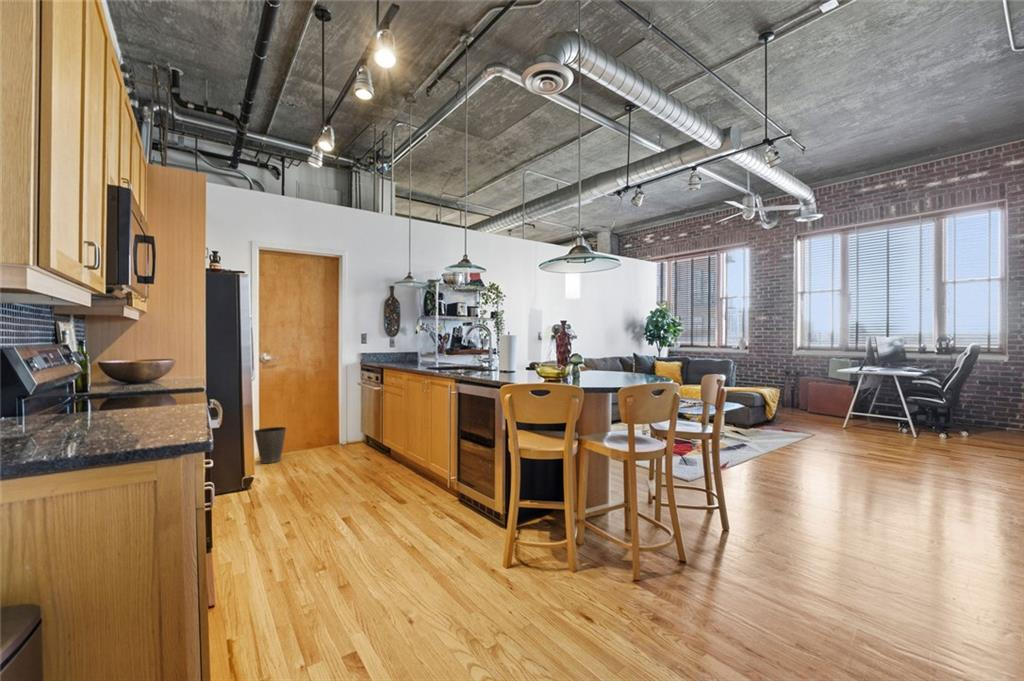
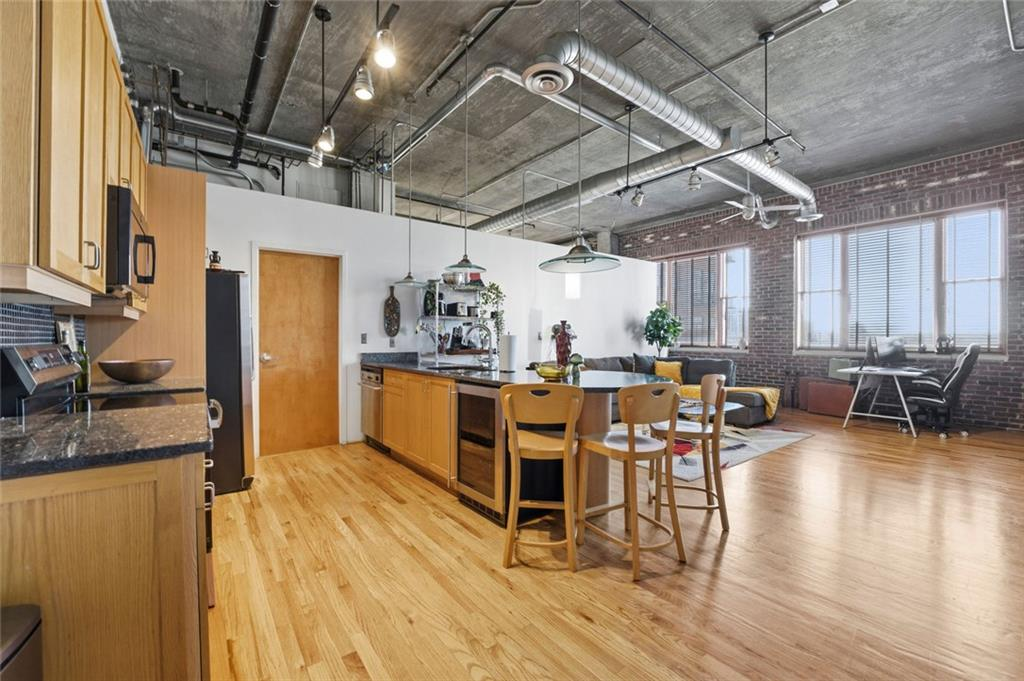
- waste basket (270, 445)
